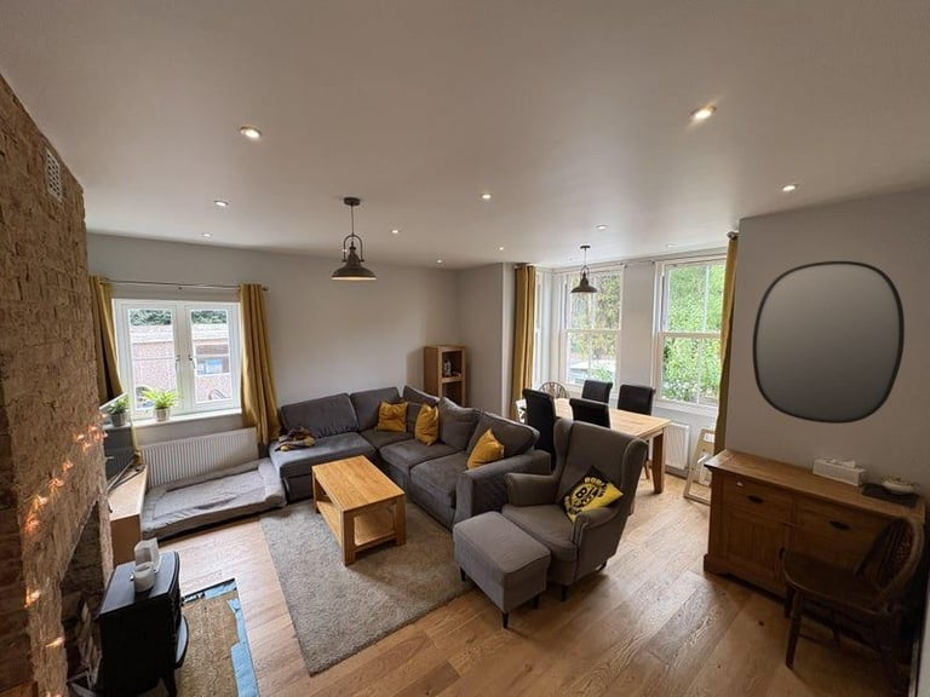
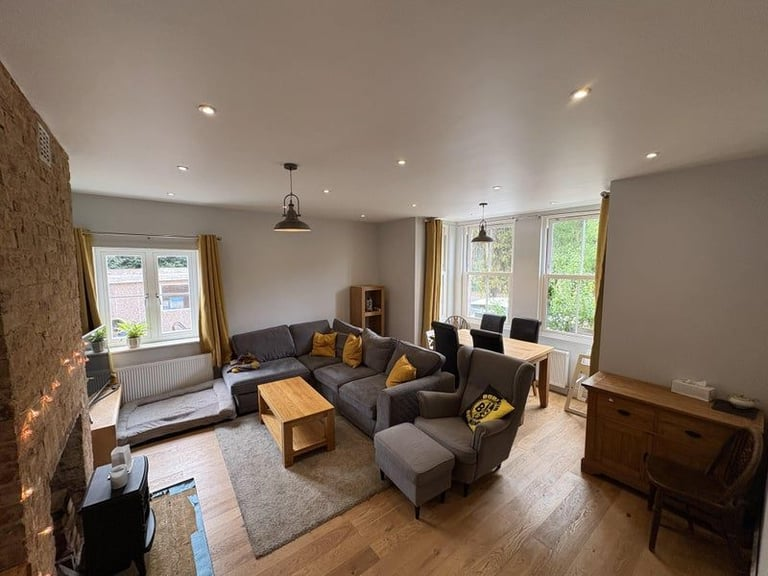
- home mirror (820, 342)
